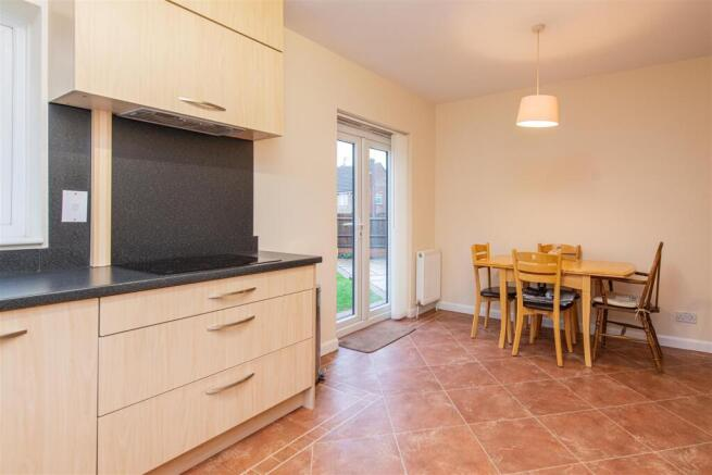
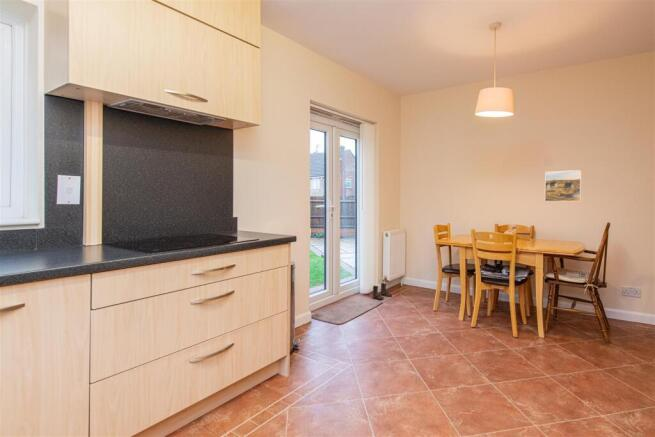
+ boots (382, 291)
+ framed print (562, 186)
